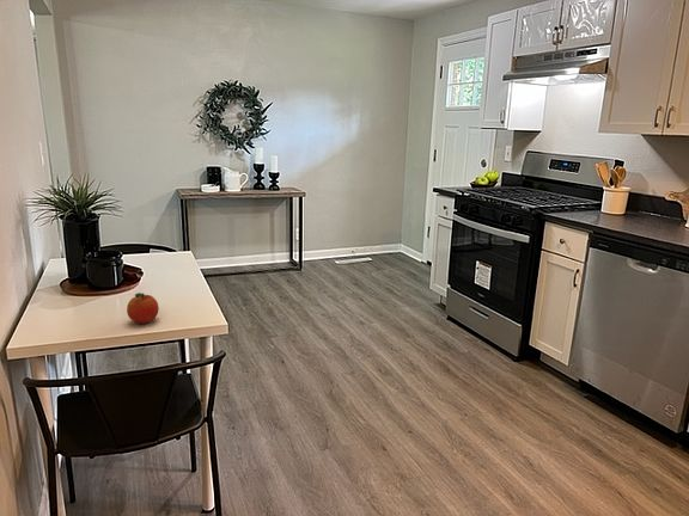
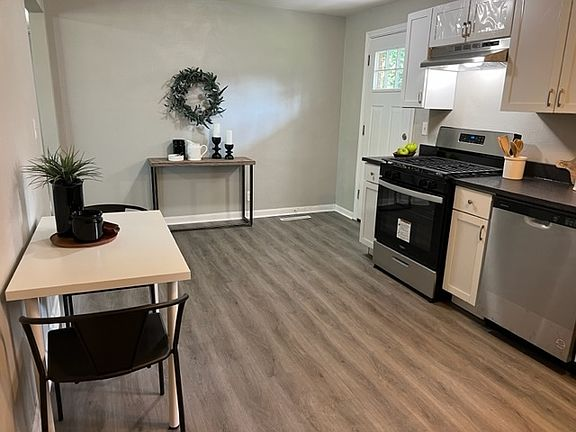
- fruit (142, 306)
